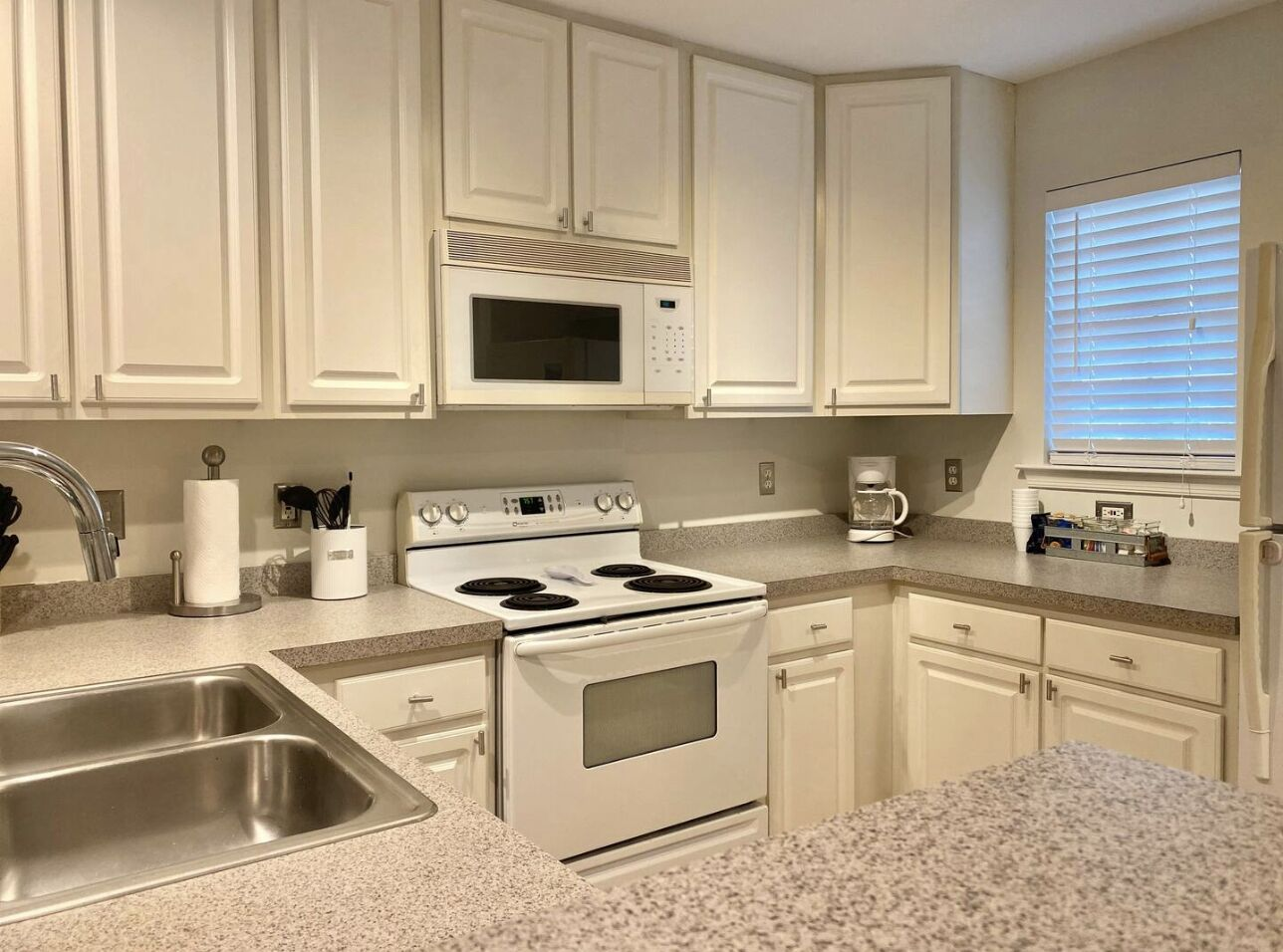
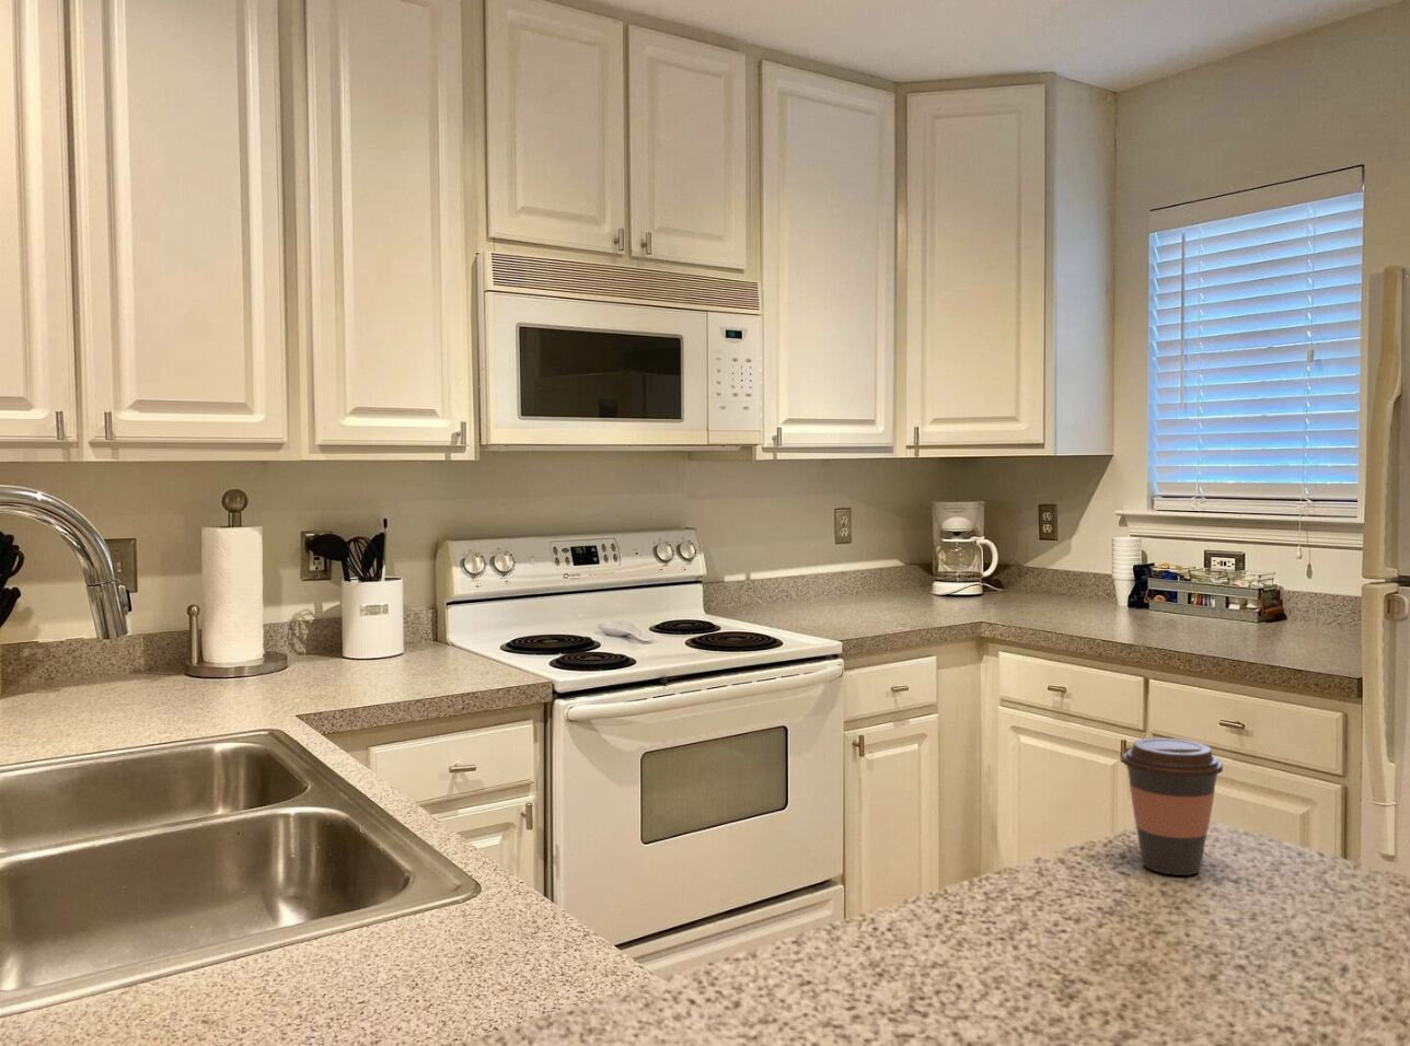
+ coffee cup (1170, 805)
